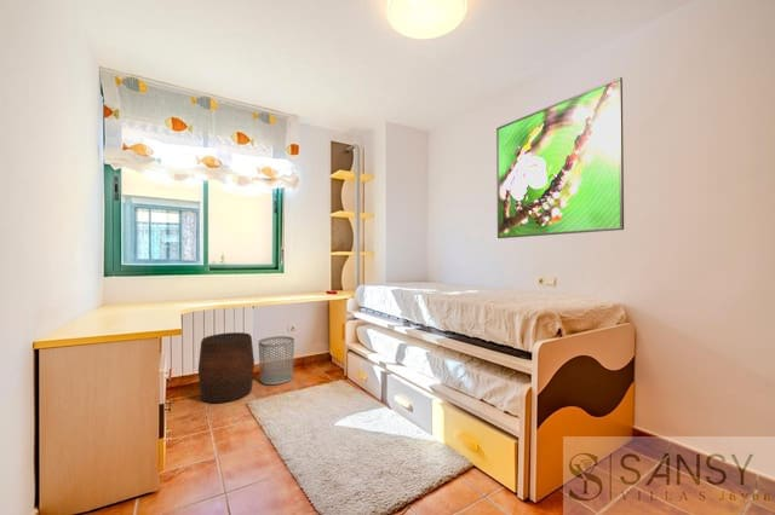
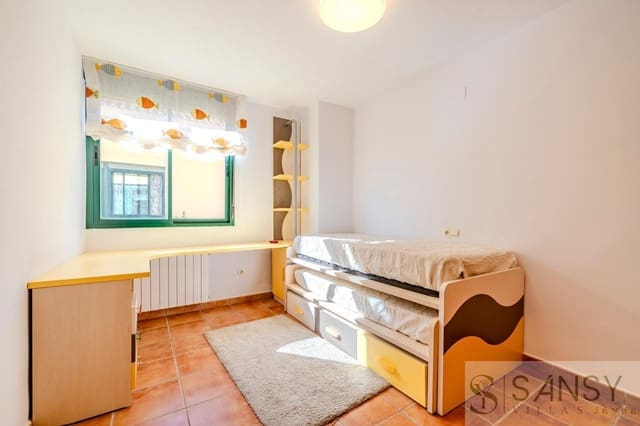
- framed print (550, 170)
- stool (226, 365)
- waste bin (276, 359)
